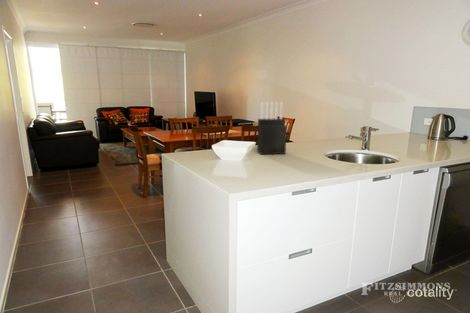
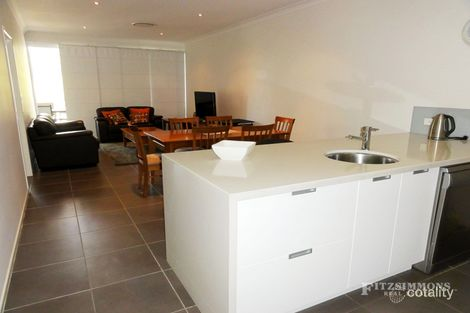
- knife block (272, 127)
